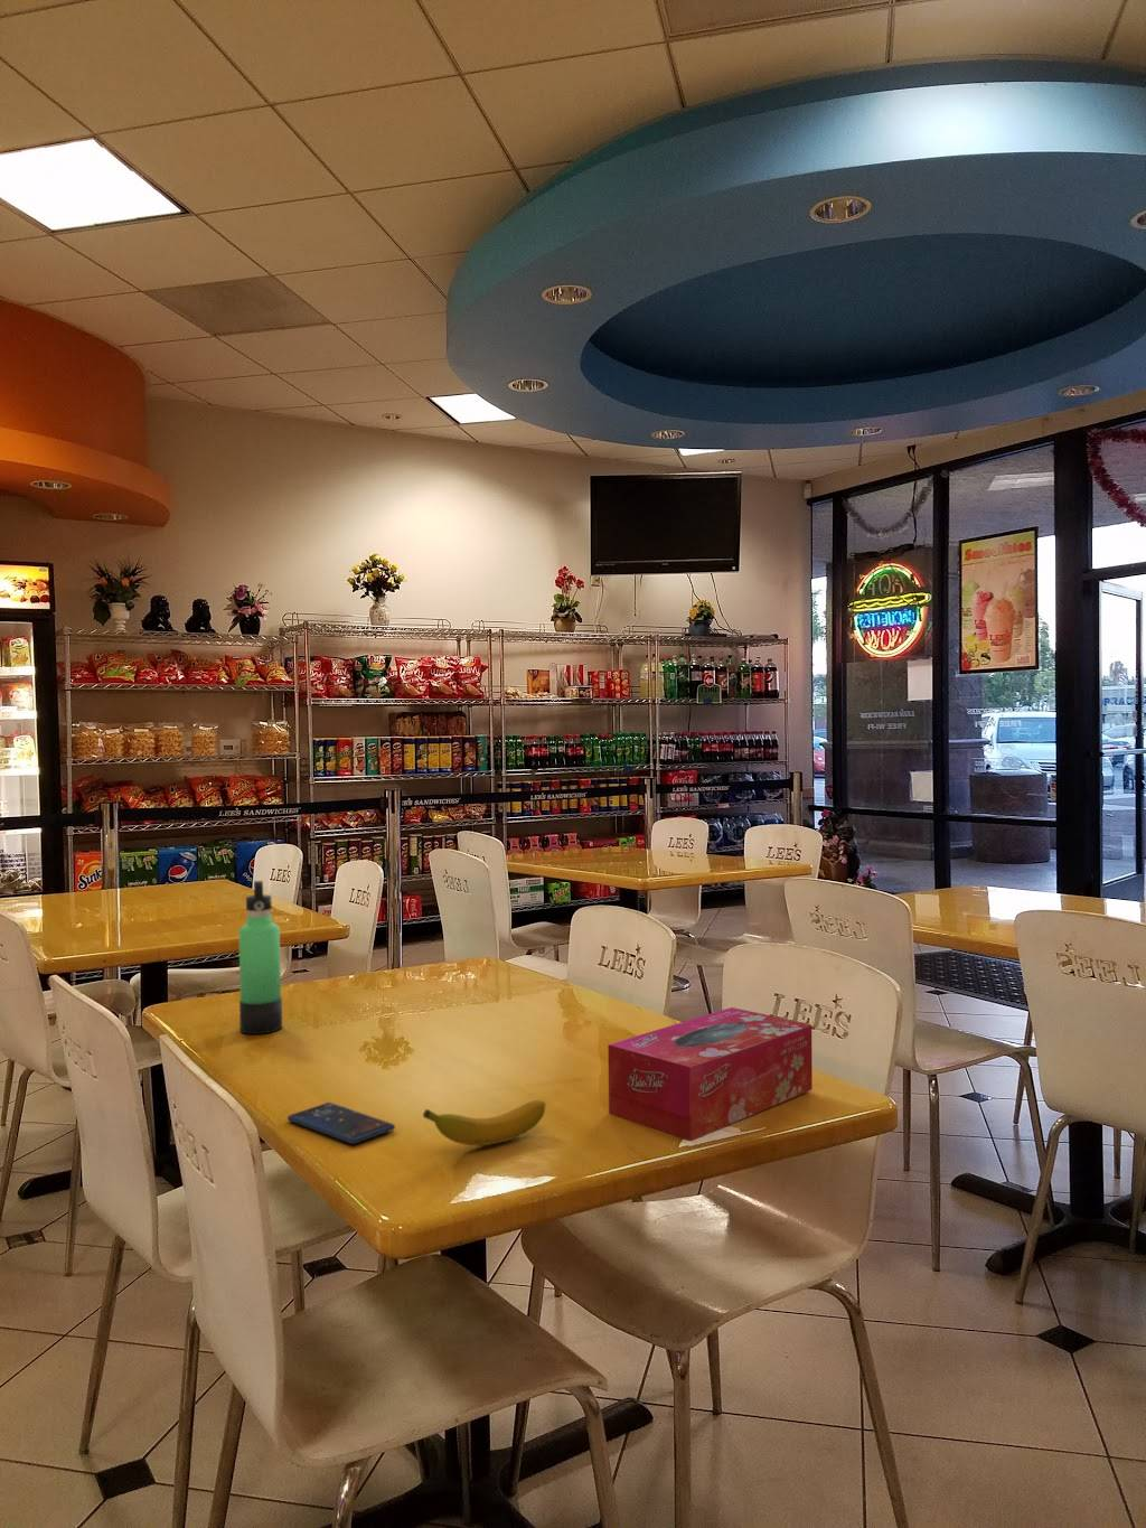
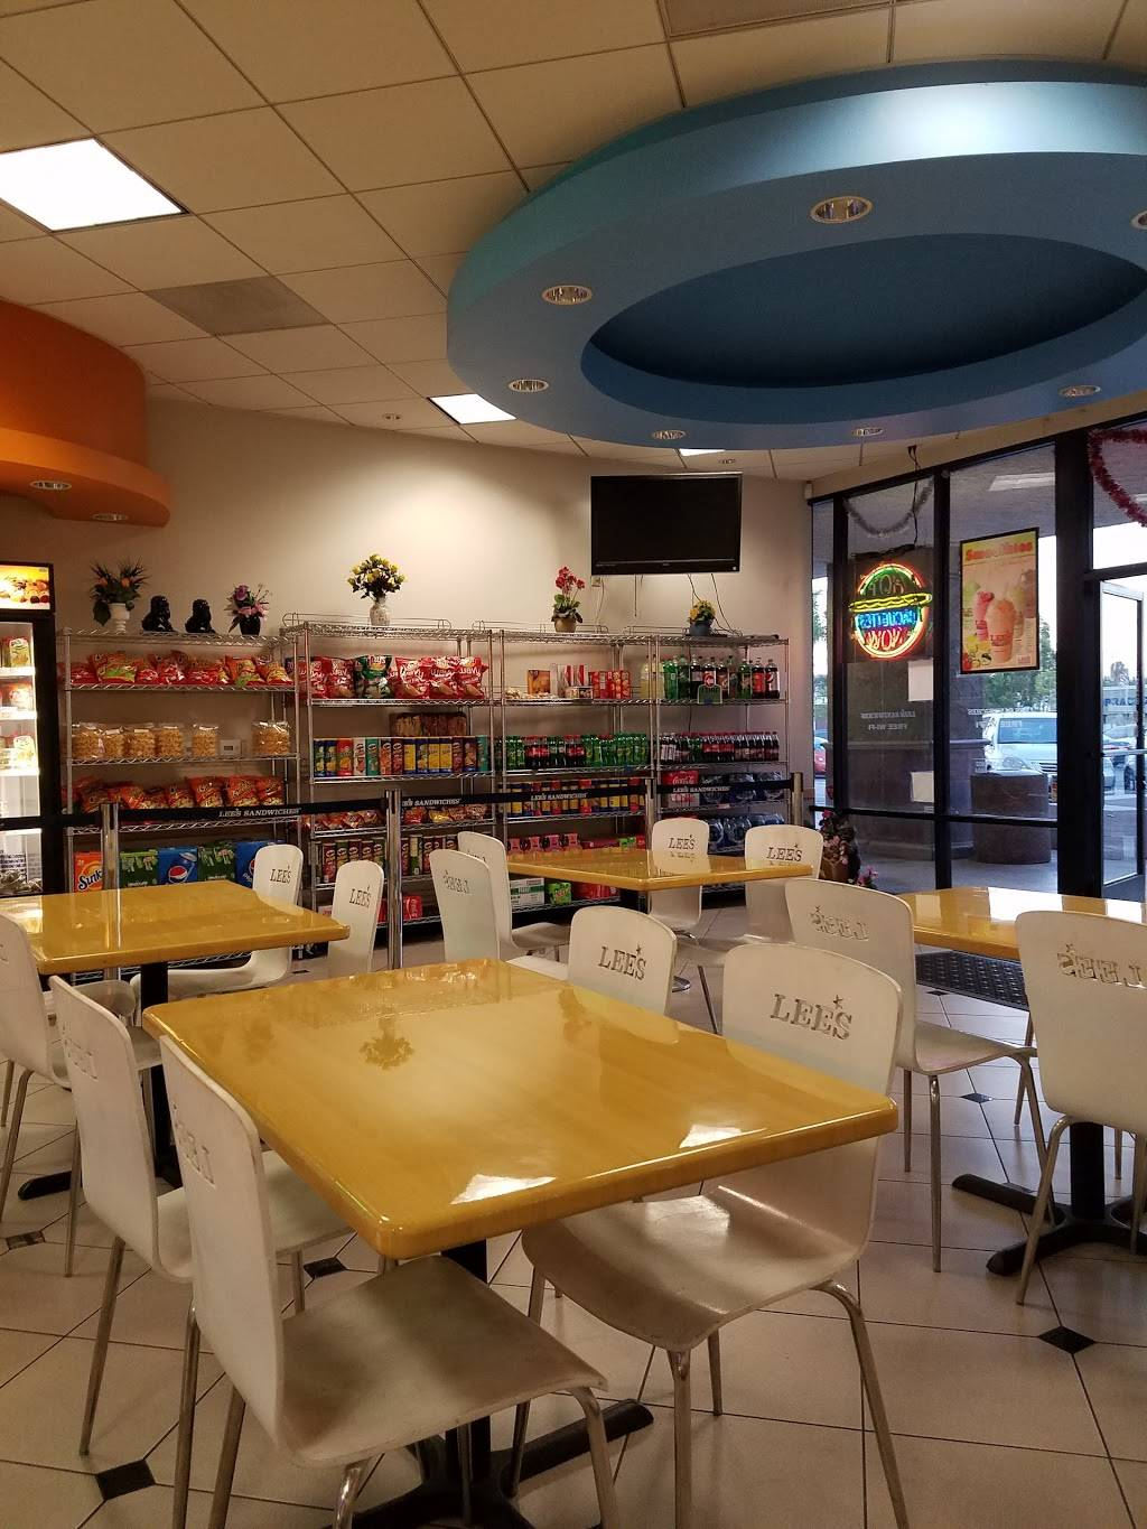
- banana (486, 1120)
- thermos bottle (260, 955)
- smartphone (341, 1122)
- tissue box (713, 1067)
